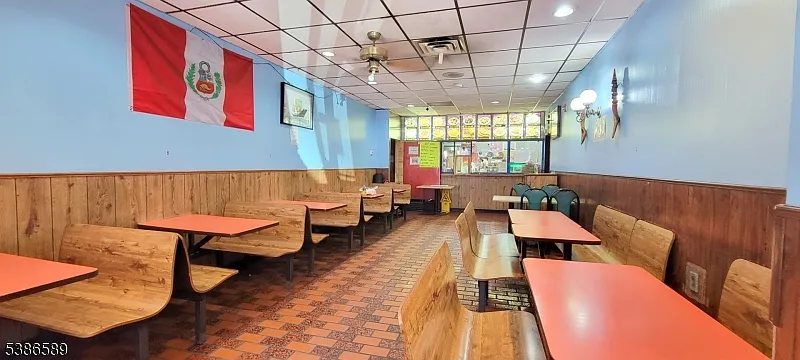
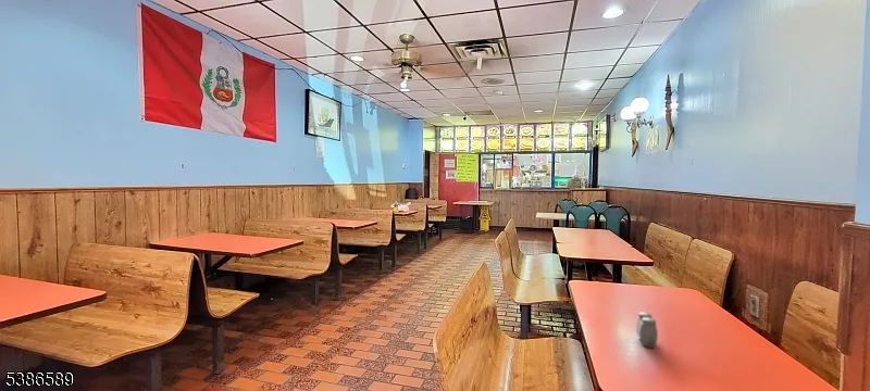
+ salt and pepper shaker (646, 329)
